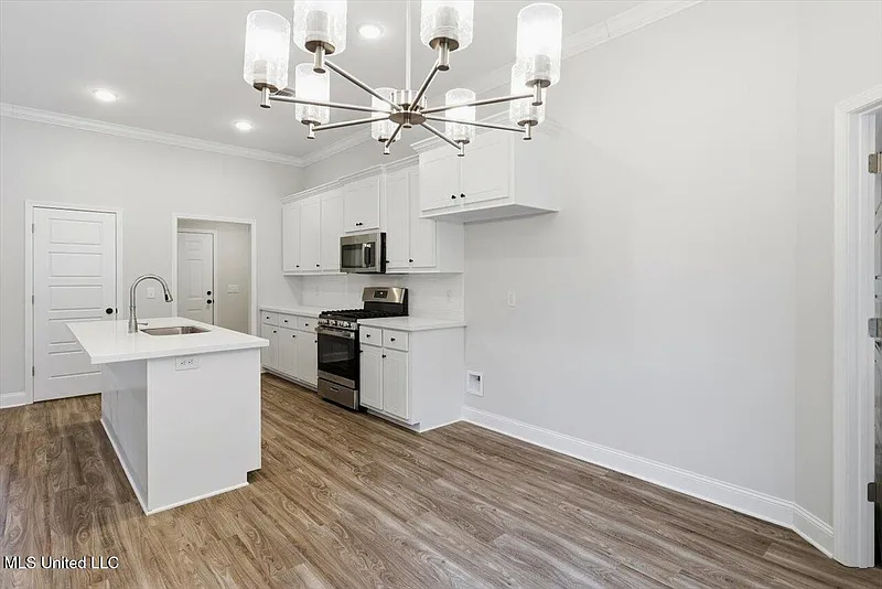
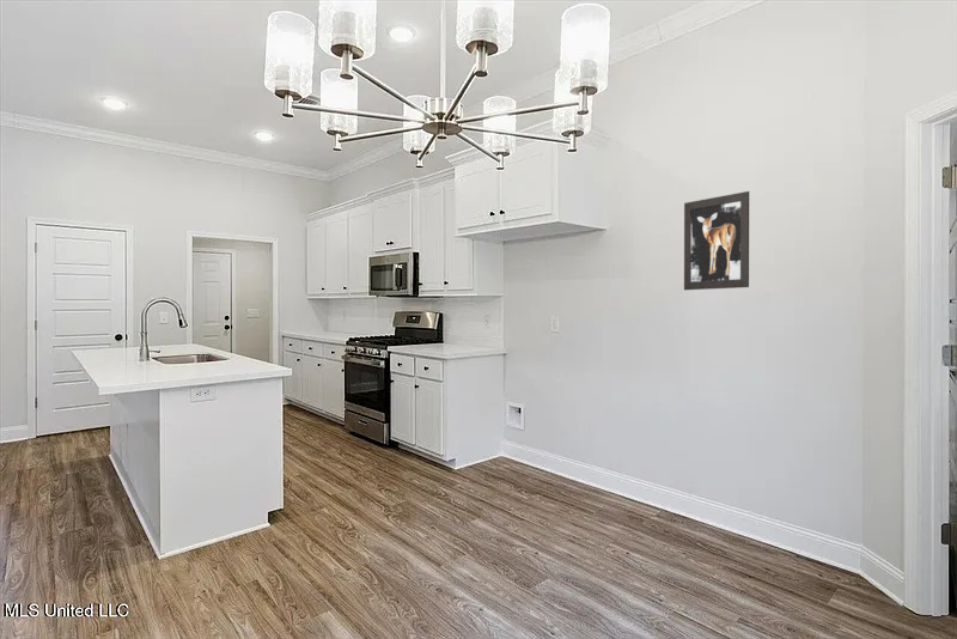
+ wall art (714, 243)
